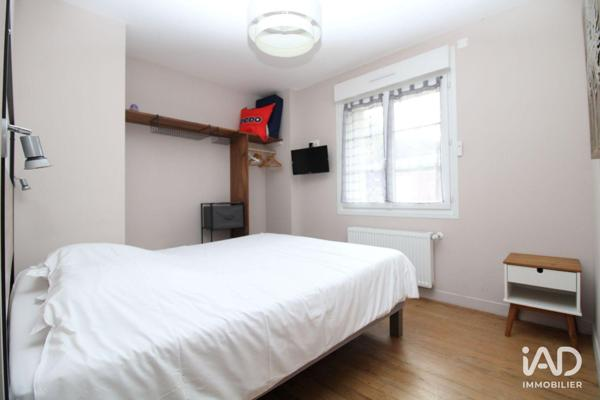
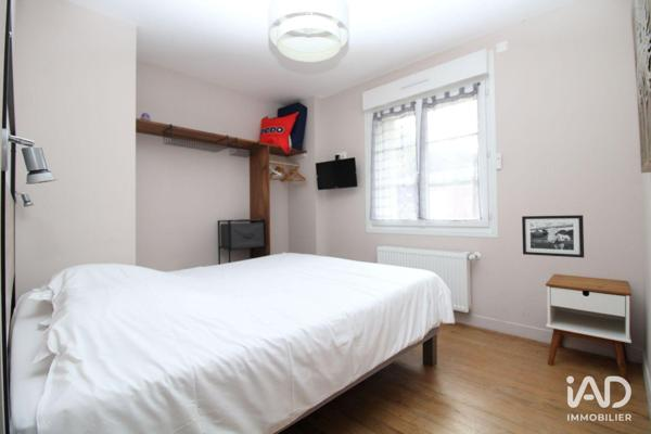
+ picture frame (551, 235)
